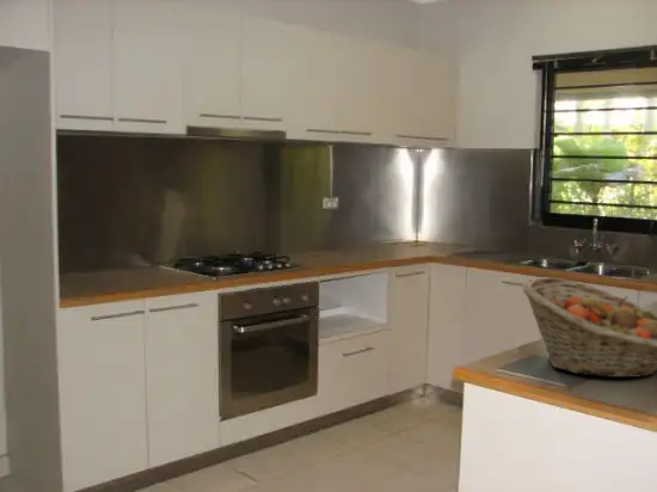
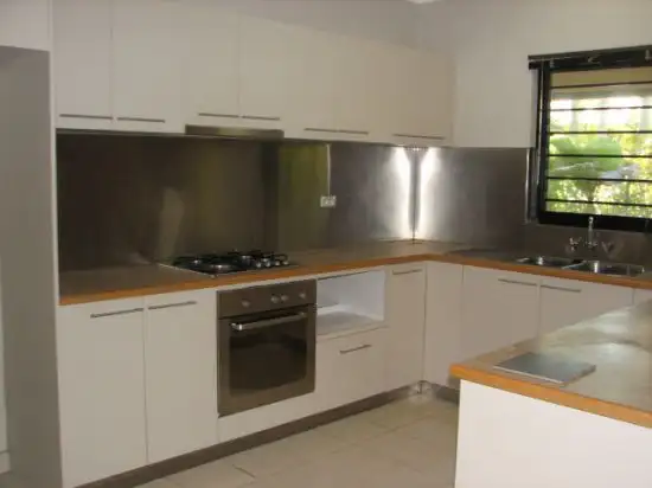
- fruit basket (597, 322)
